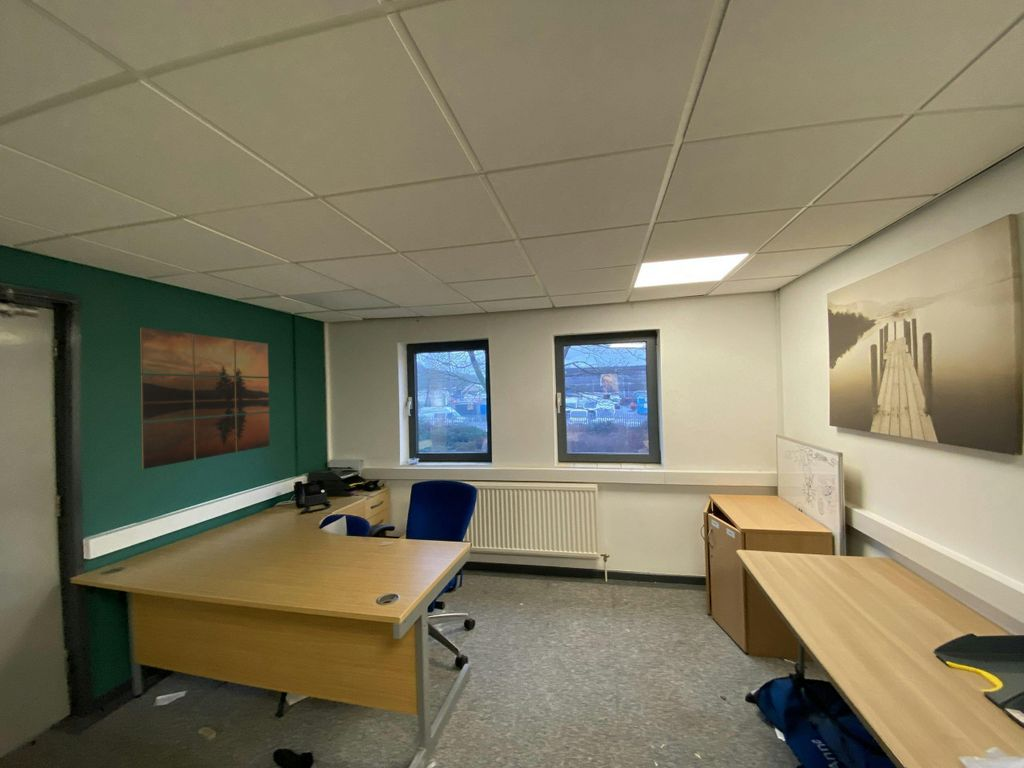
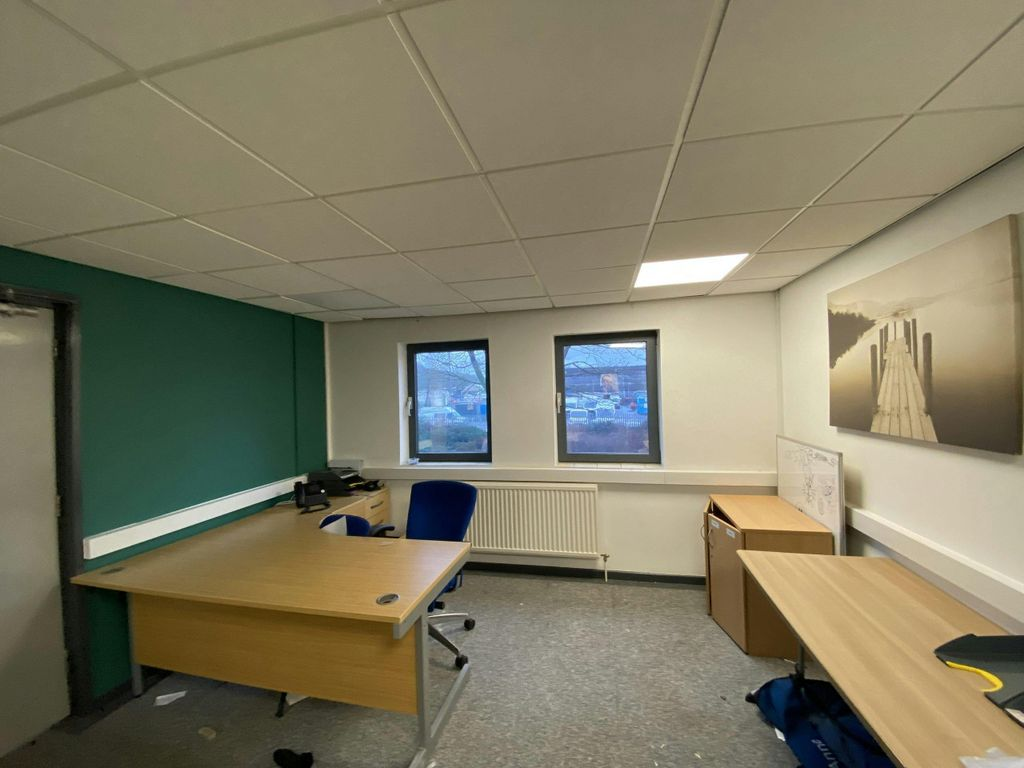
- wall art (215, 396)
